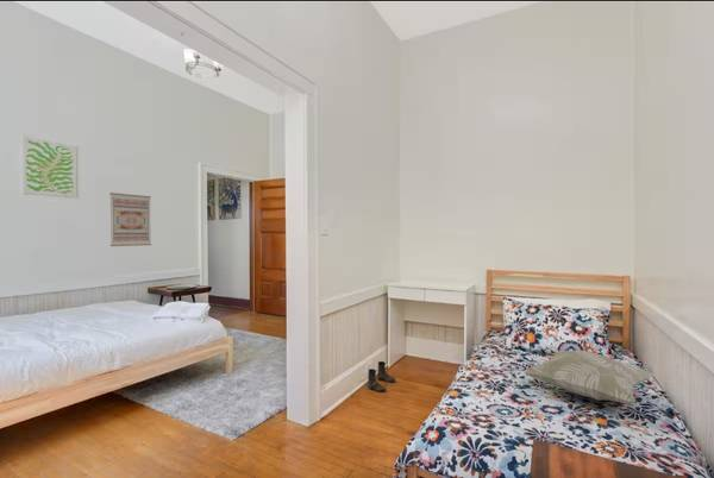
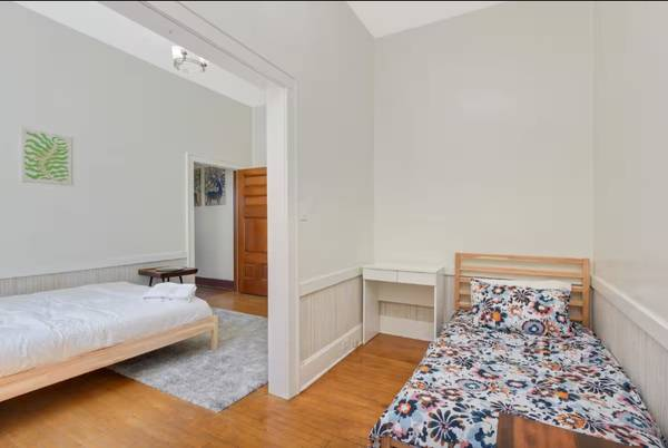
- wall art (131, 220)
- boots (381, 376)
- decorative pillow (588, 372)
